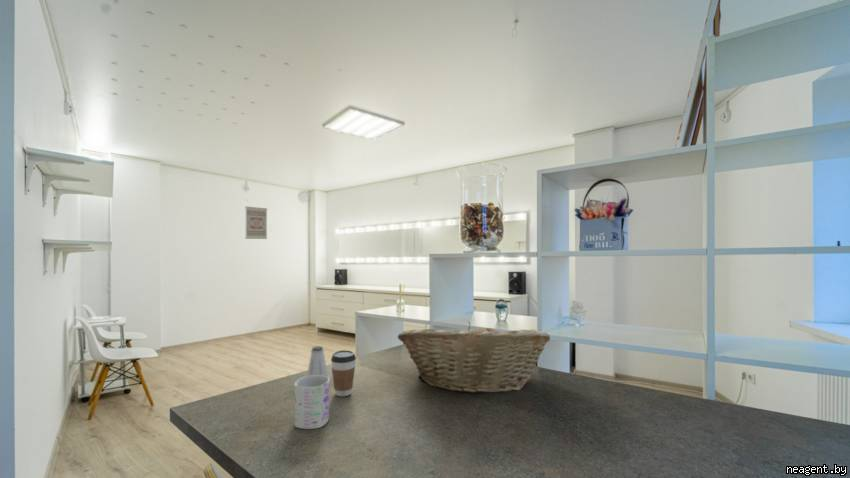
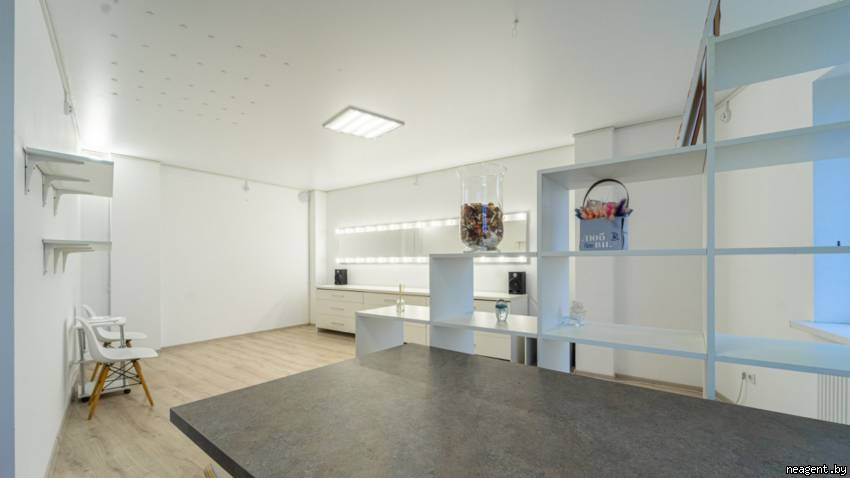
- wall art (256, 223)
- mug (314, 398)
- saltshaker (317, 362)
- coffee cup (343, 373)
- fruit basket (472, 349)
